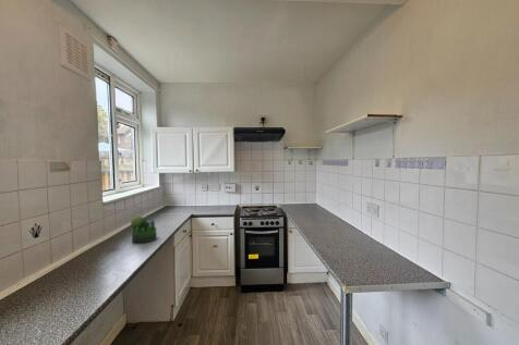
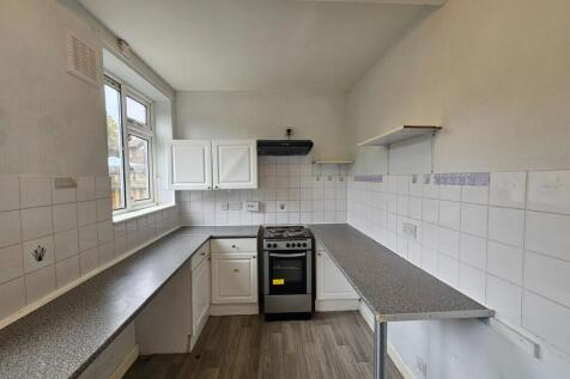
- plant (144, 226)
